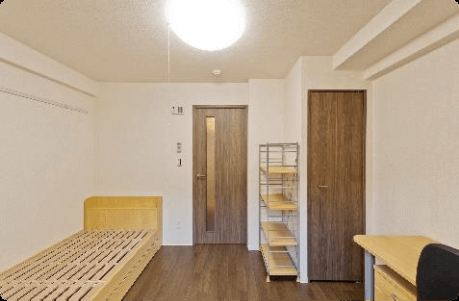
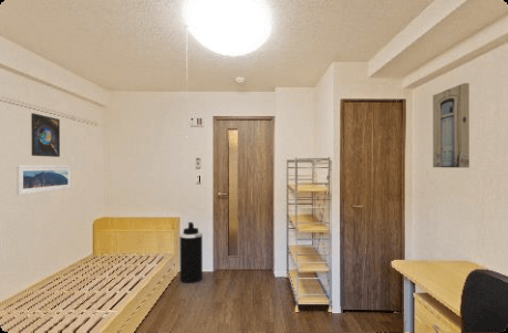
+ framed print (45, 136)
+ trash can (190, 251)
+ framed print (46, 178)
+ wall art (449, 128)
